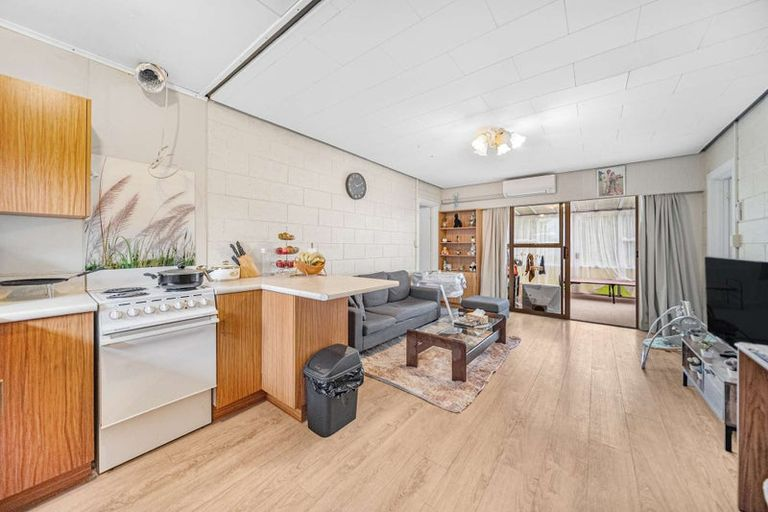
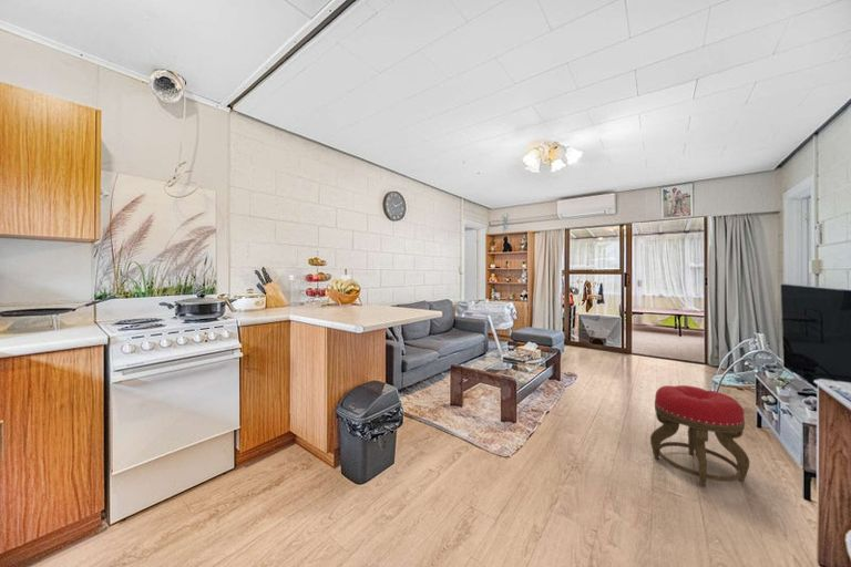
+ stool (696, 430)
